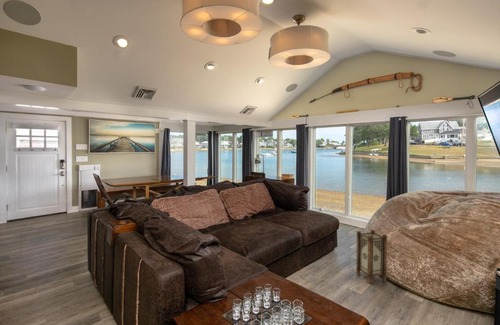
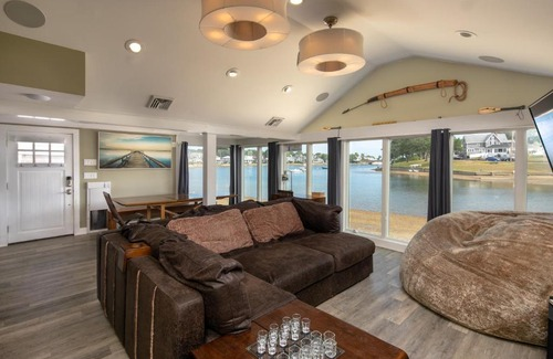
- lantern (371, 255)
